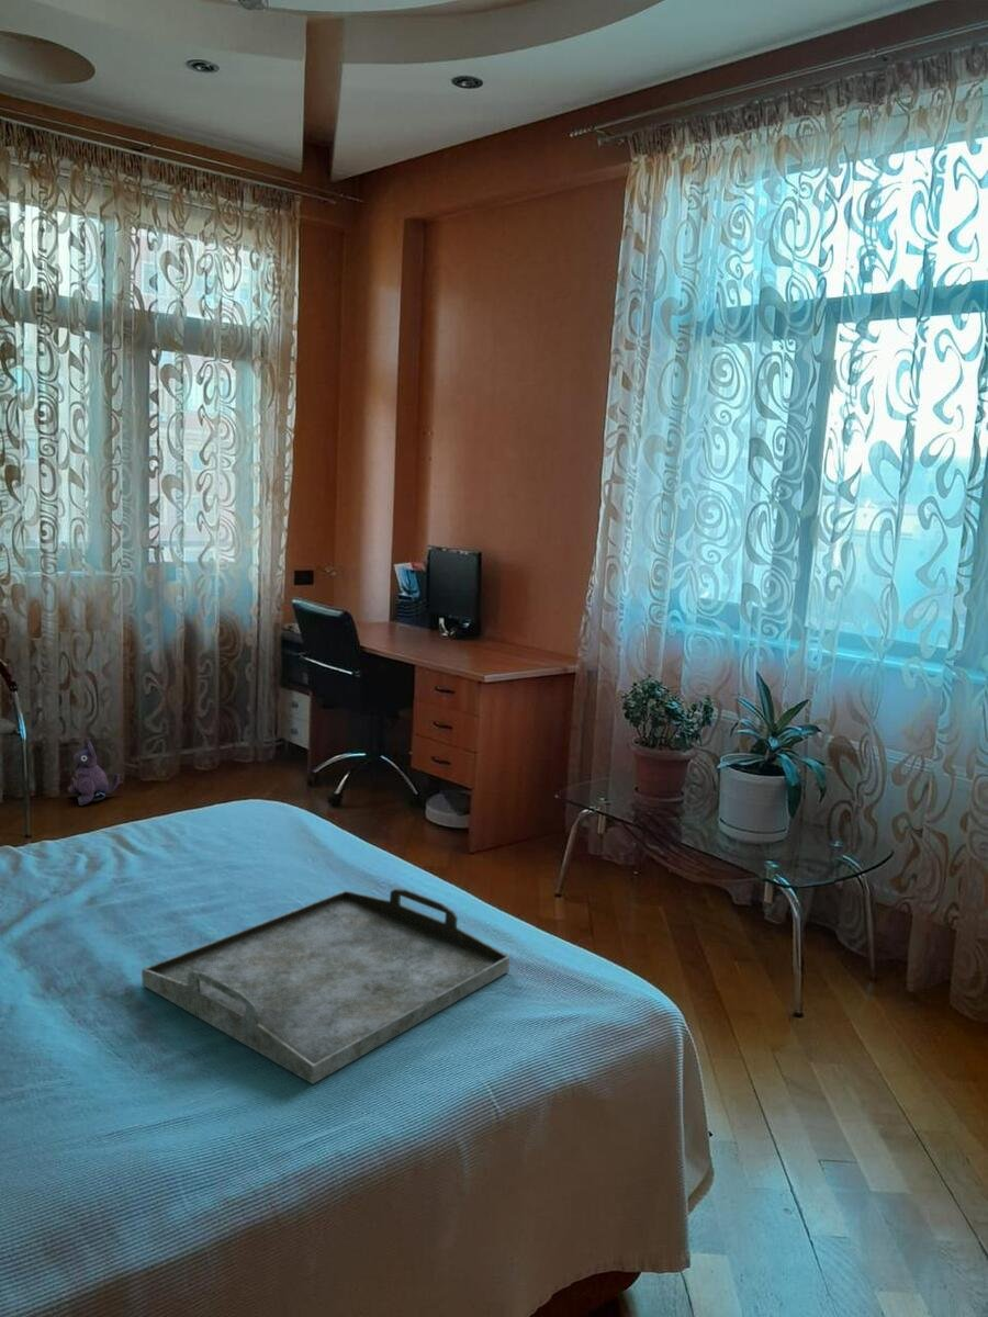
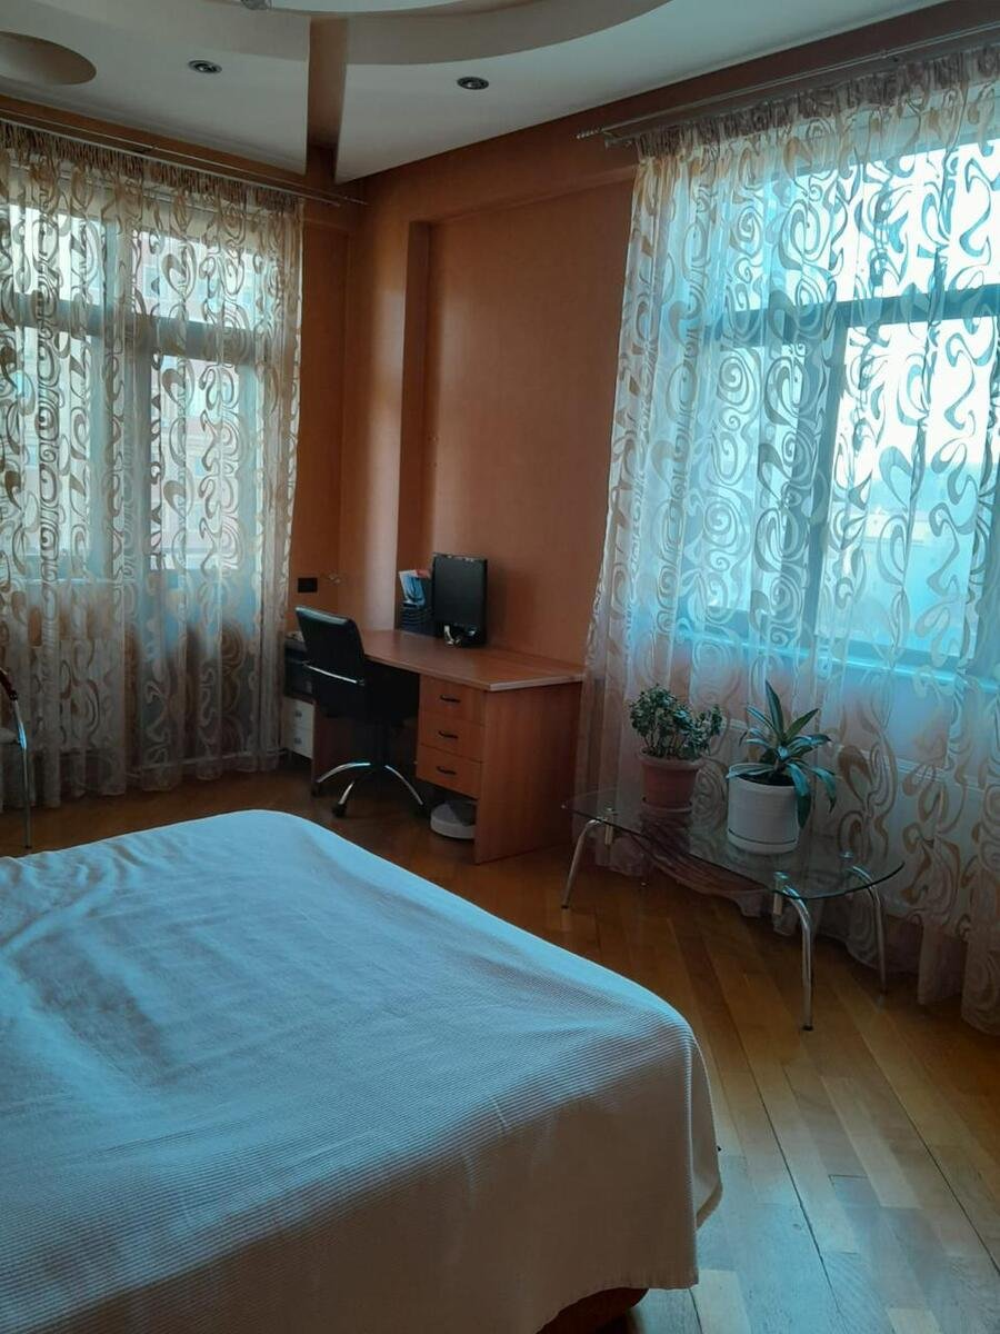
- plush toy (96, 769)
- serving tray (332, 956)
